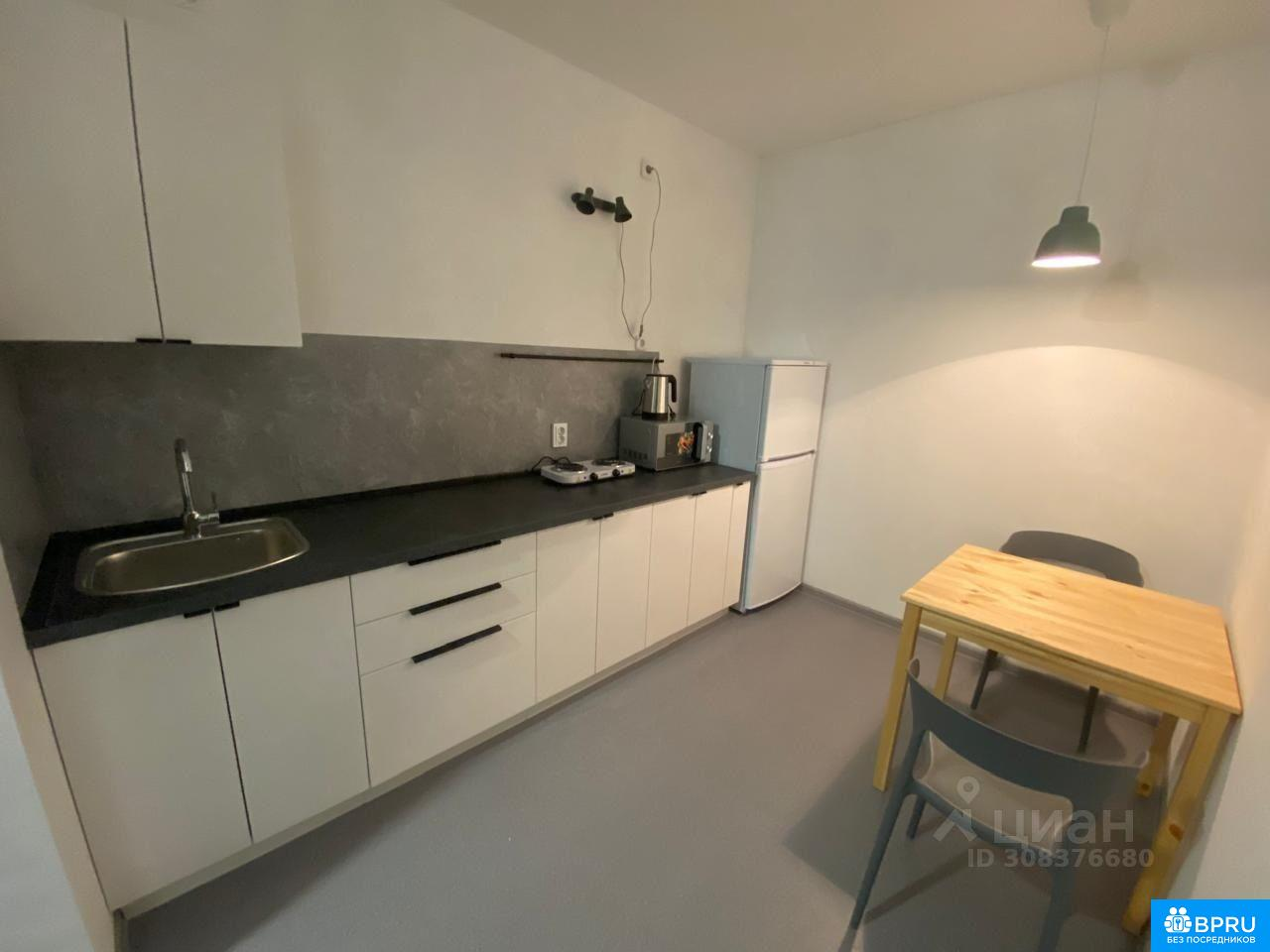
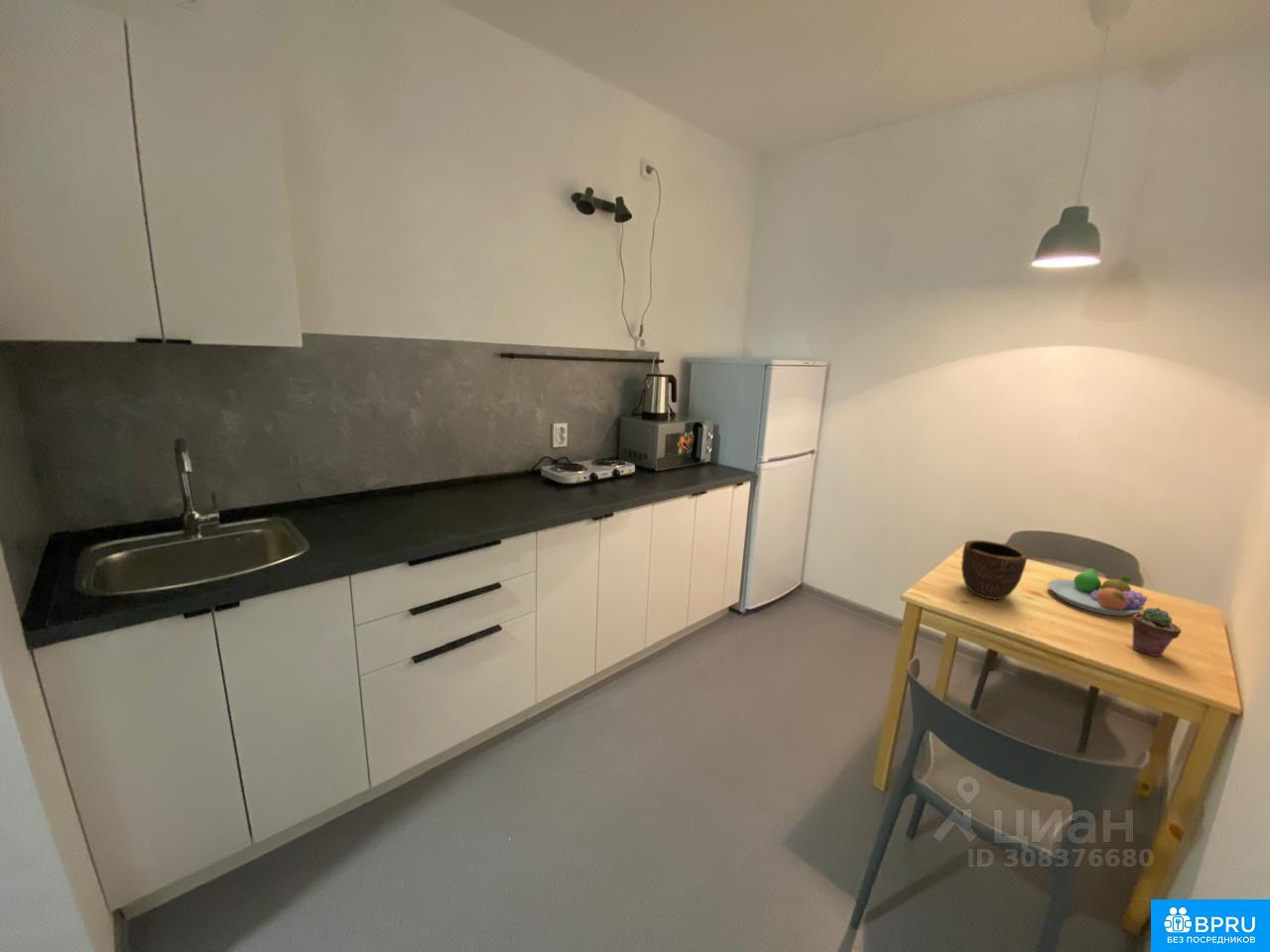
+ bowl (990, 571)
+ potted succulent (1153, 630)
+ fruit bowl (1096, 587)
